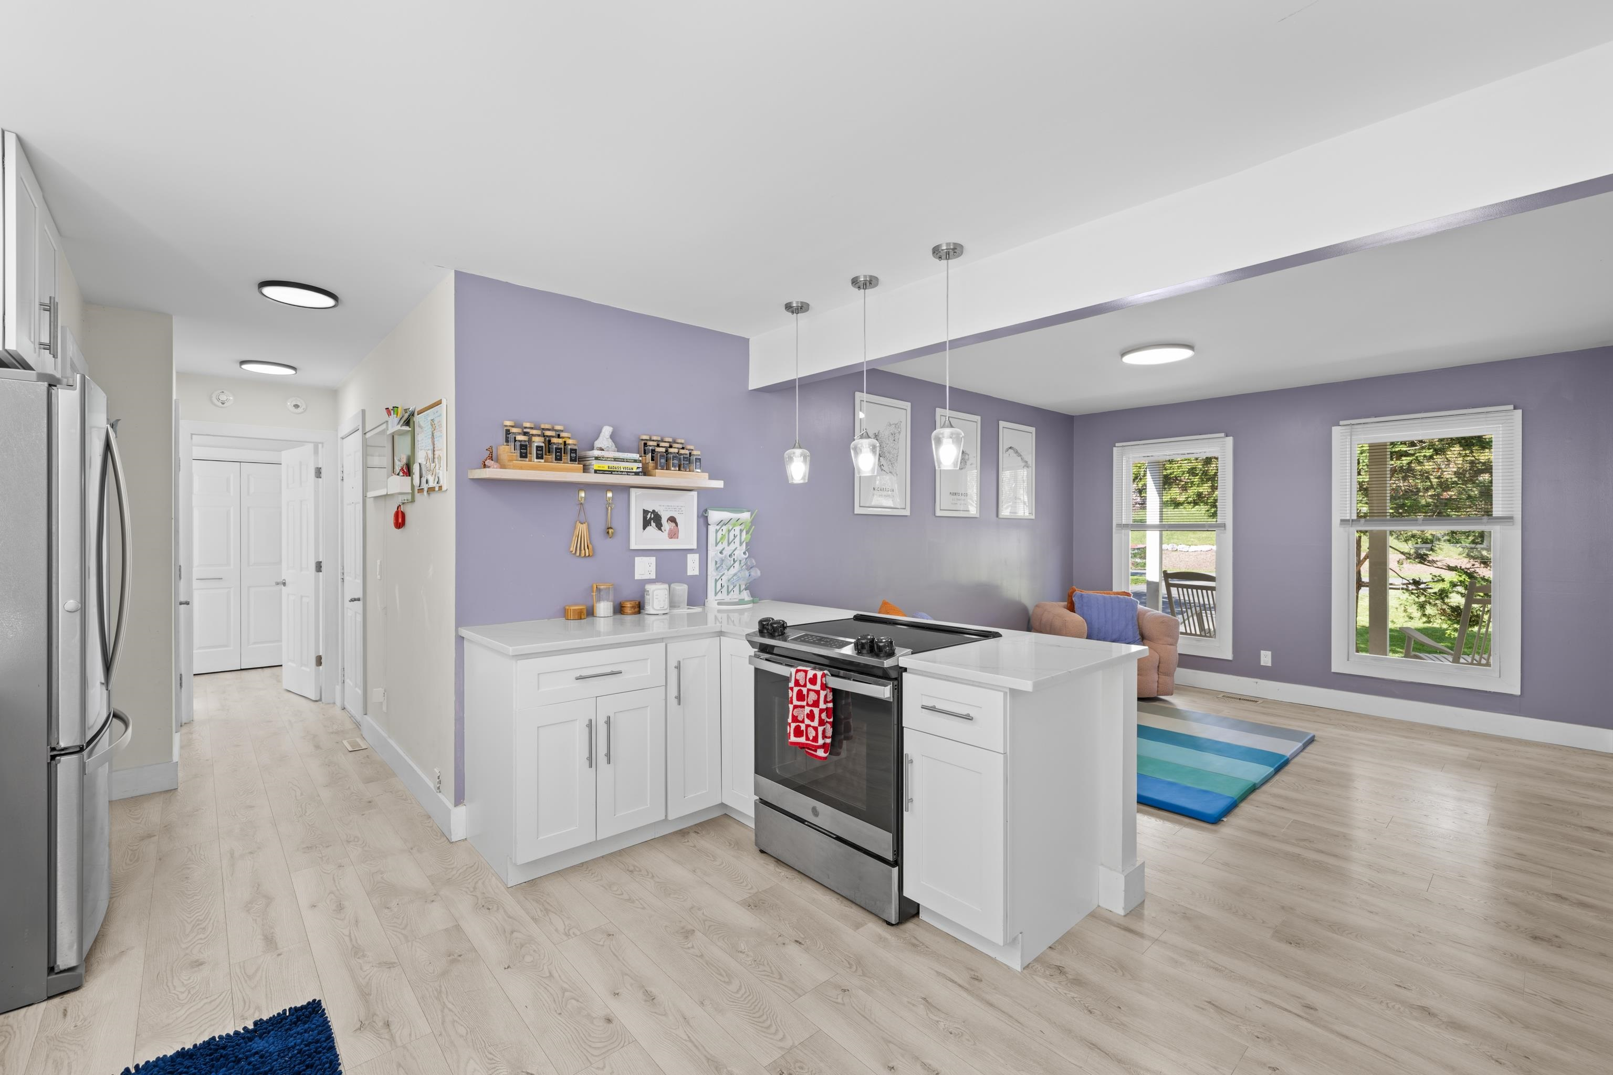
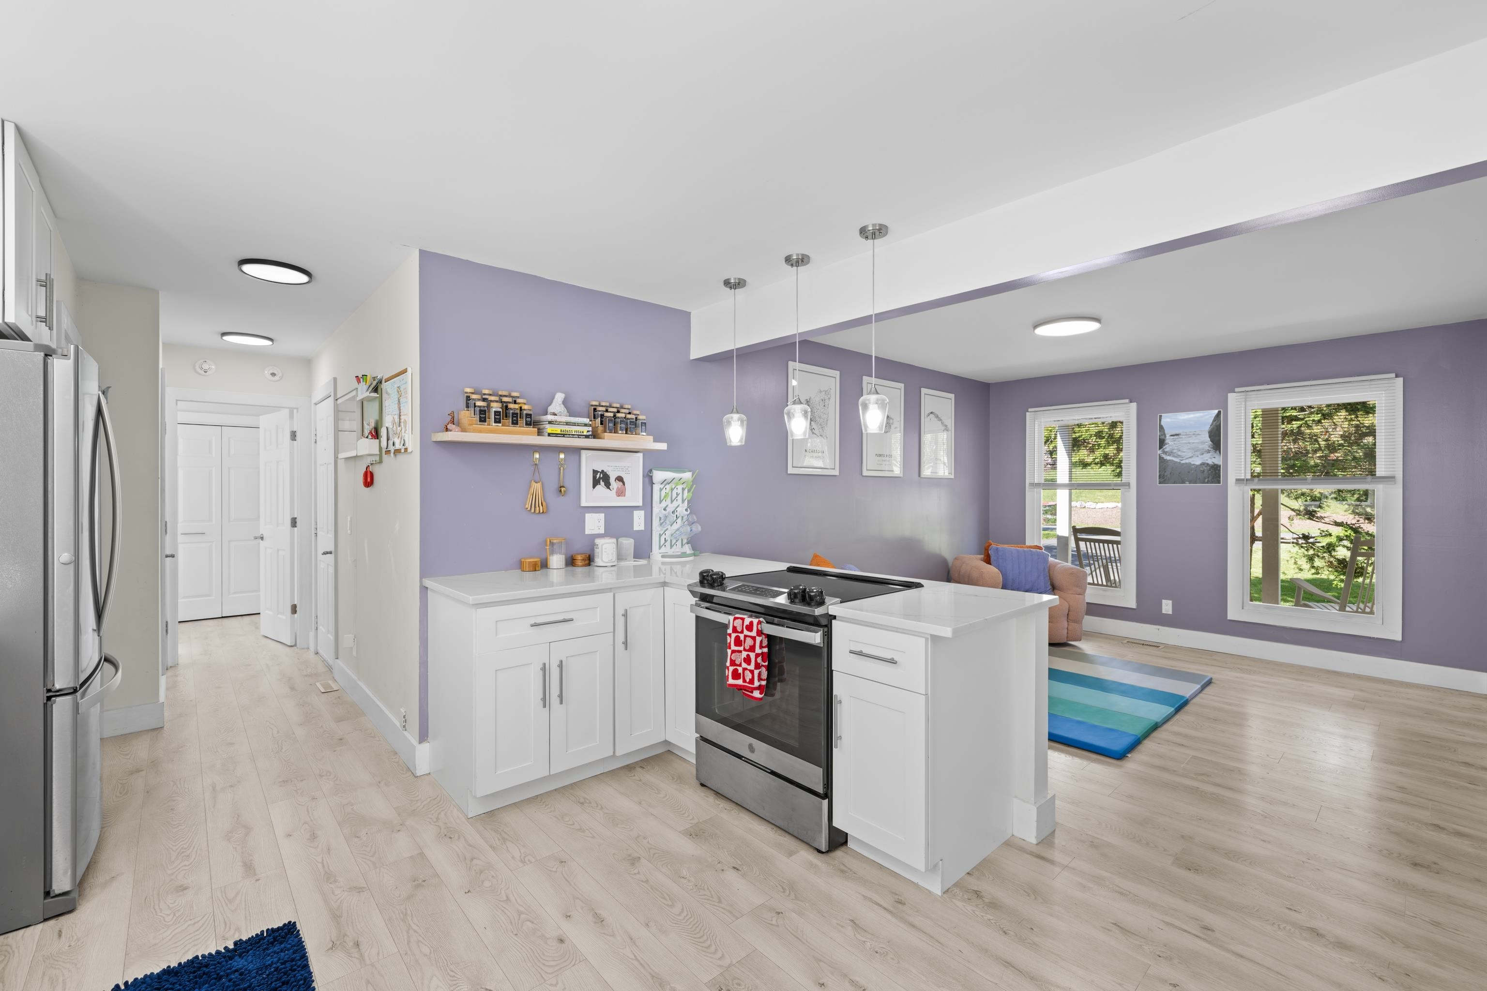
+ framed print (1189, 448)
